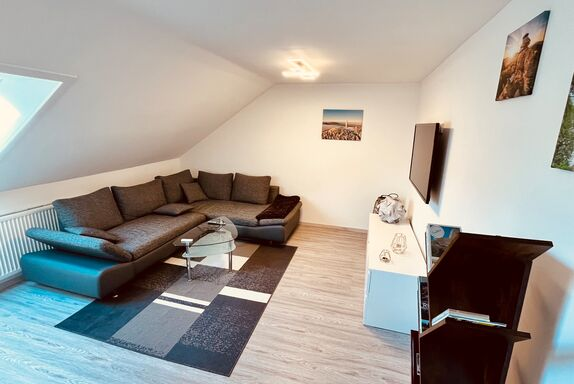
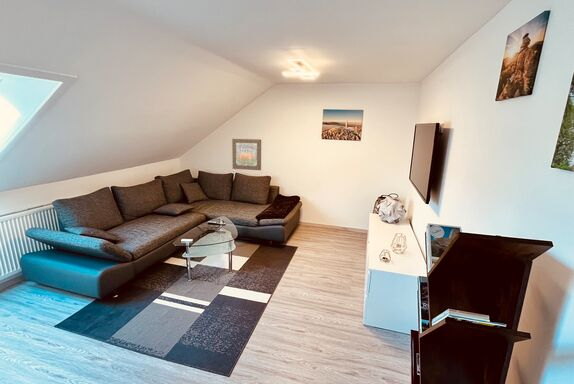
+ wall art (246, 154)
